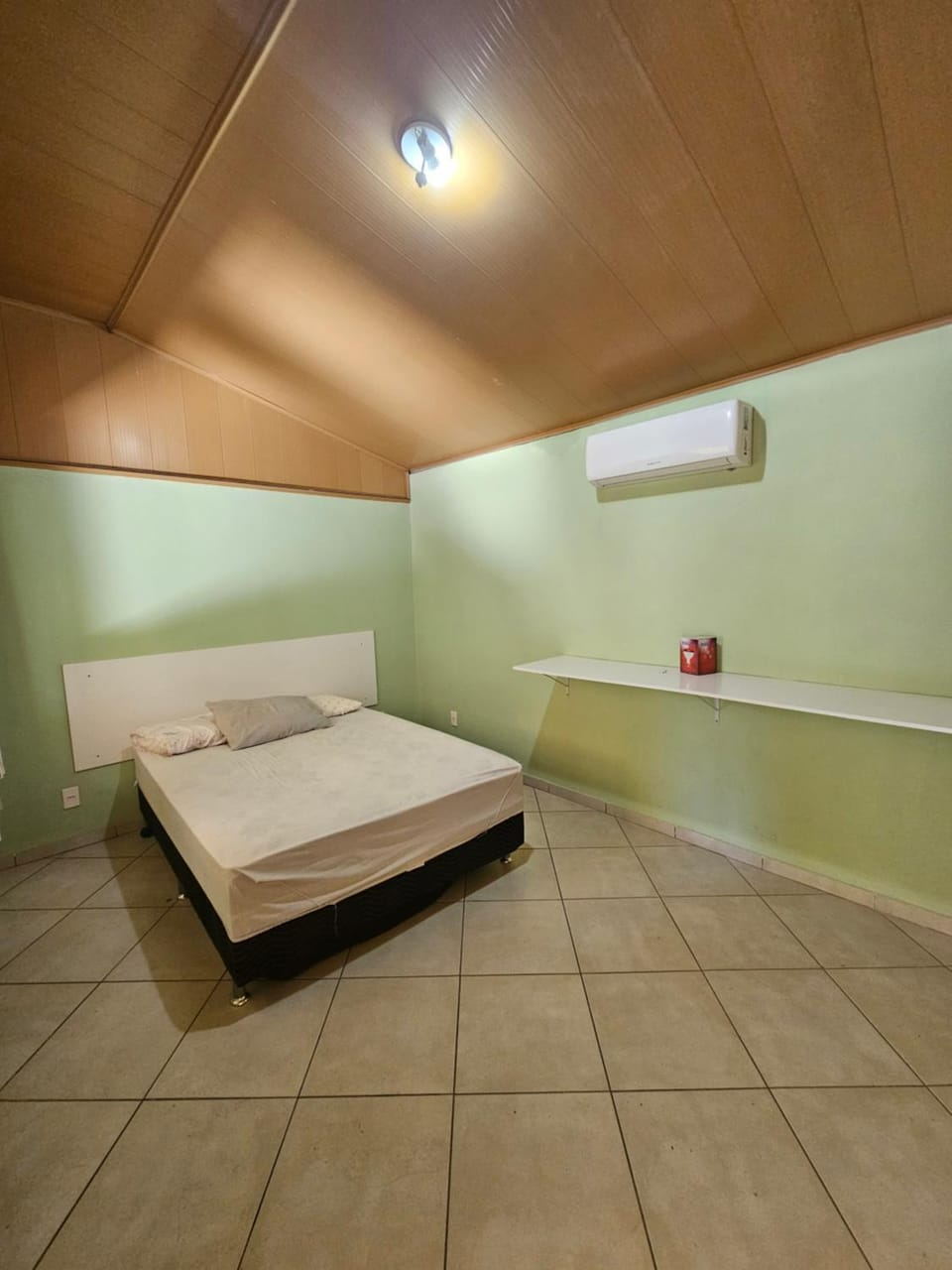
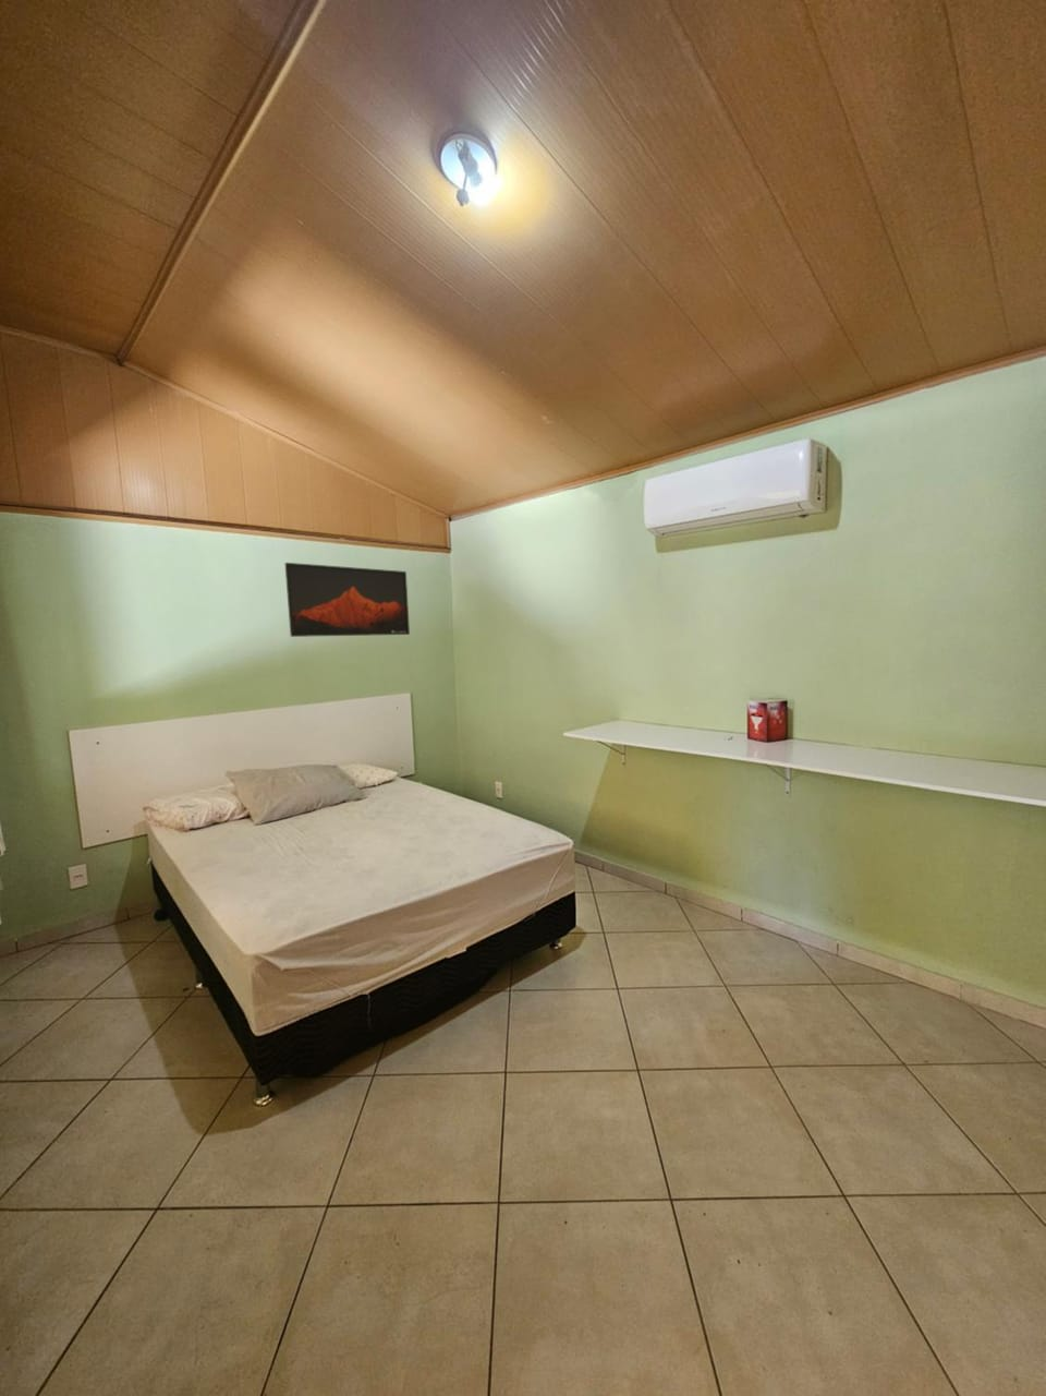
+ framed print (352, 601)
